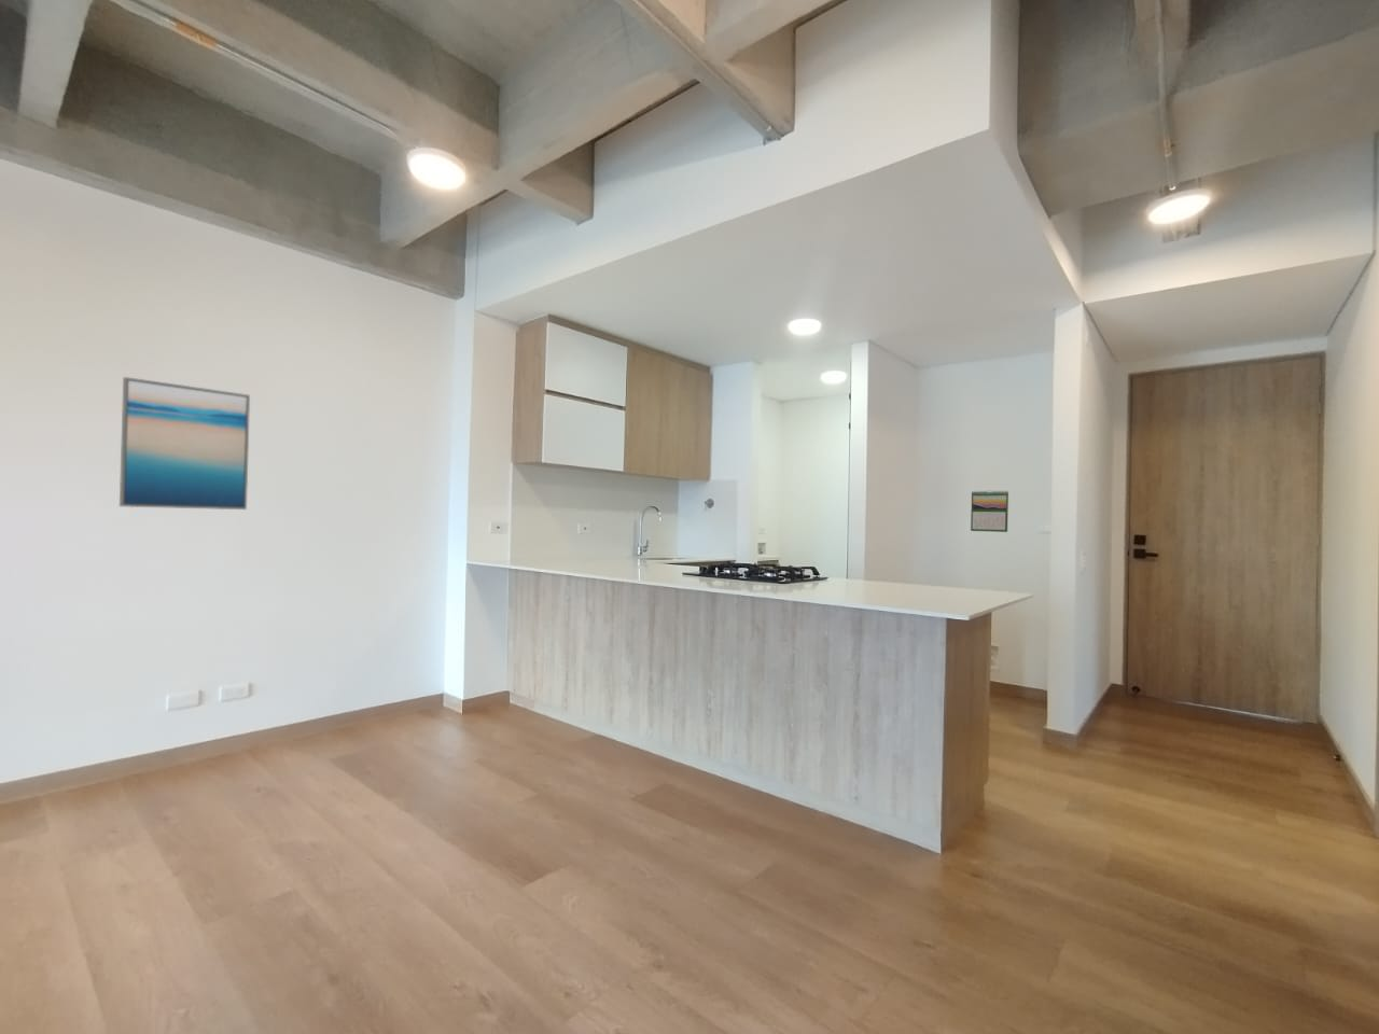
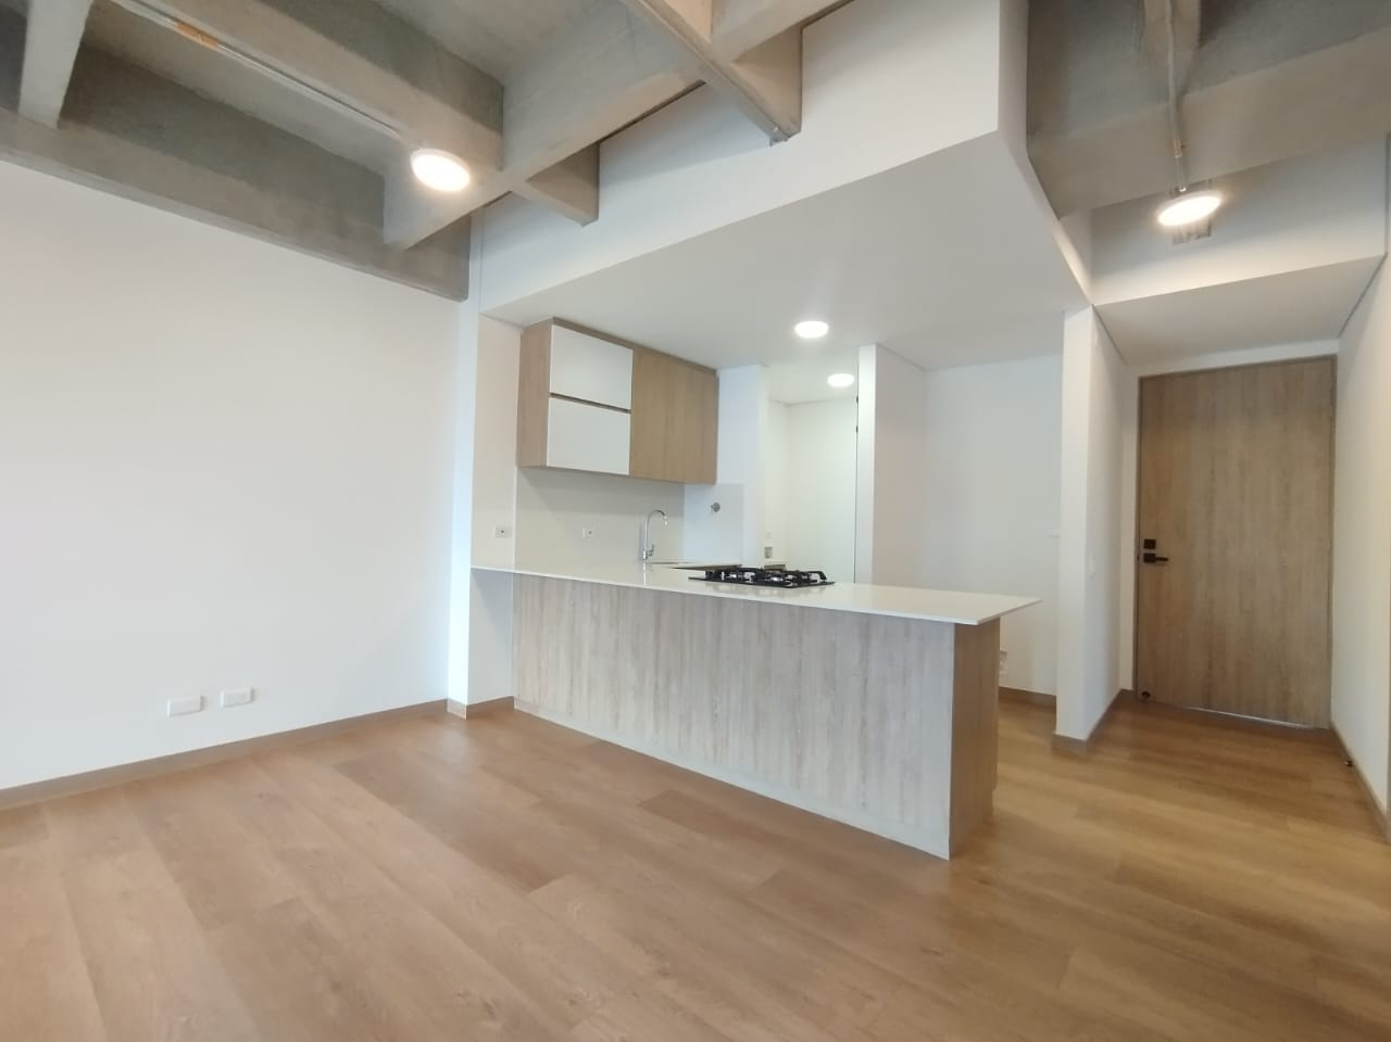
- wall art (188, 447)
- calendar (989, 510)
